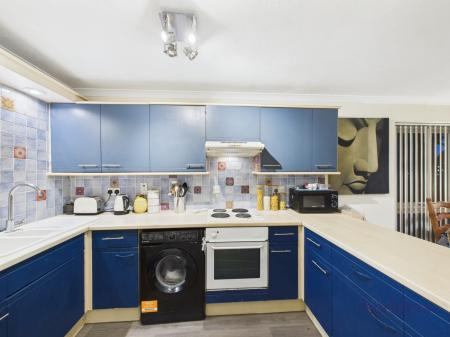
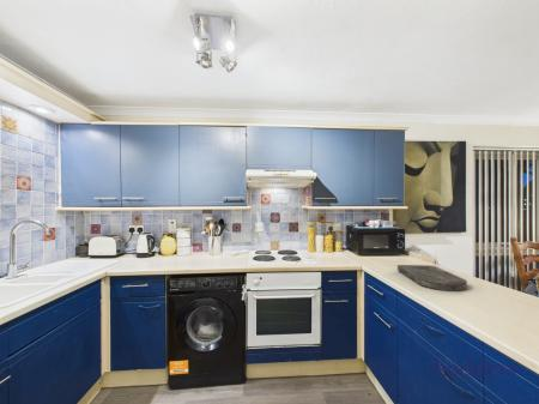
+ cutting board (431, 276)
